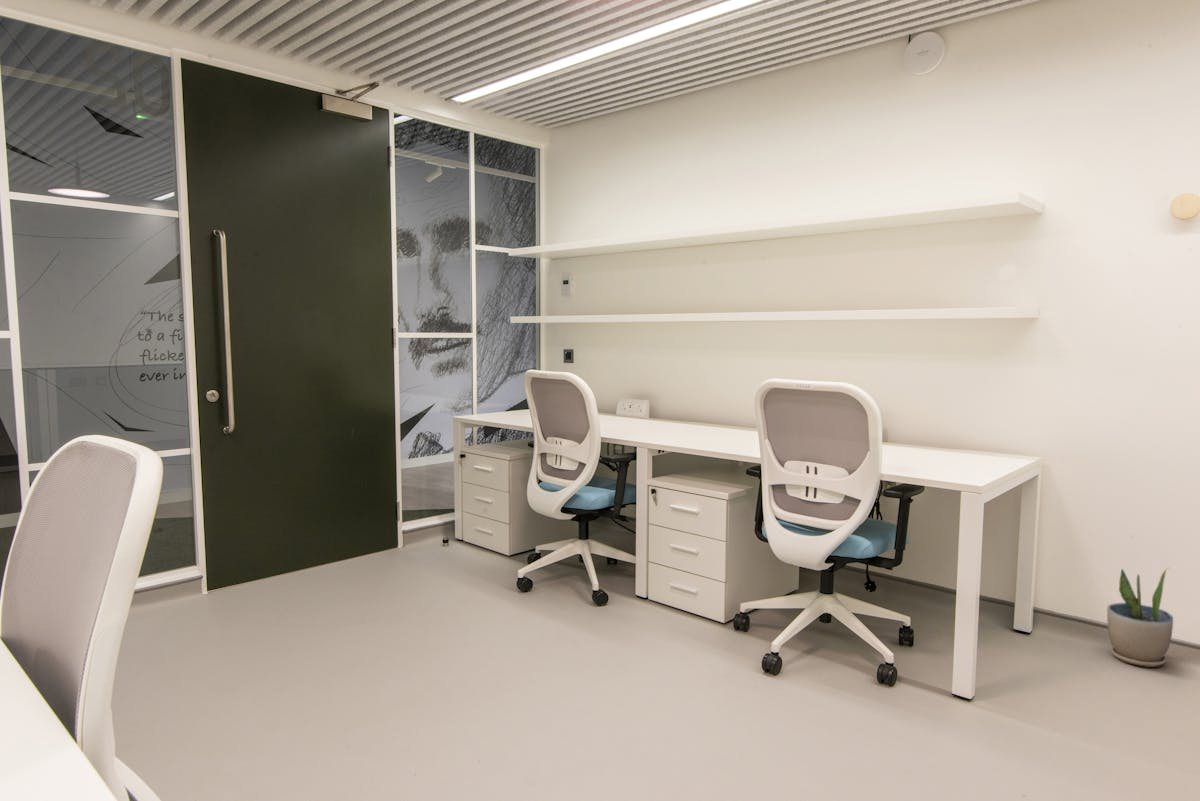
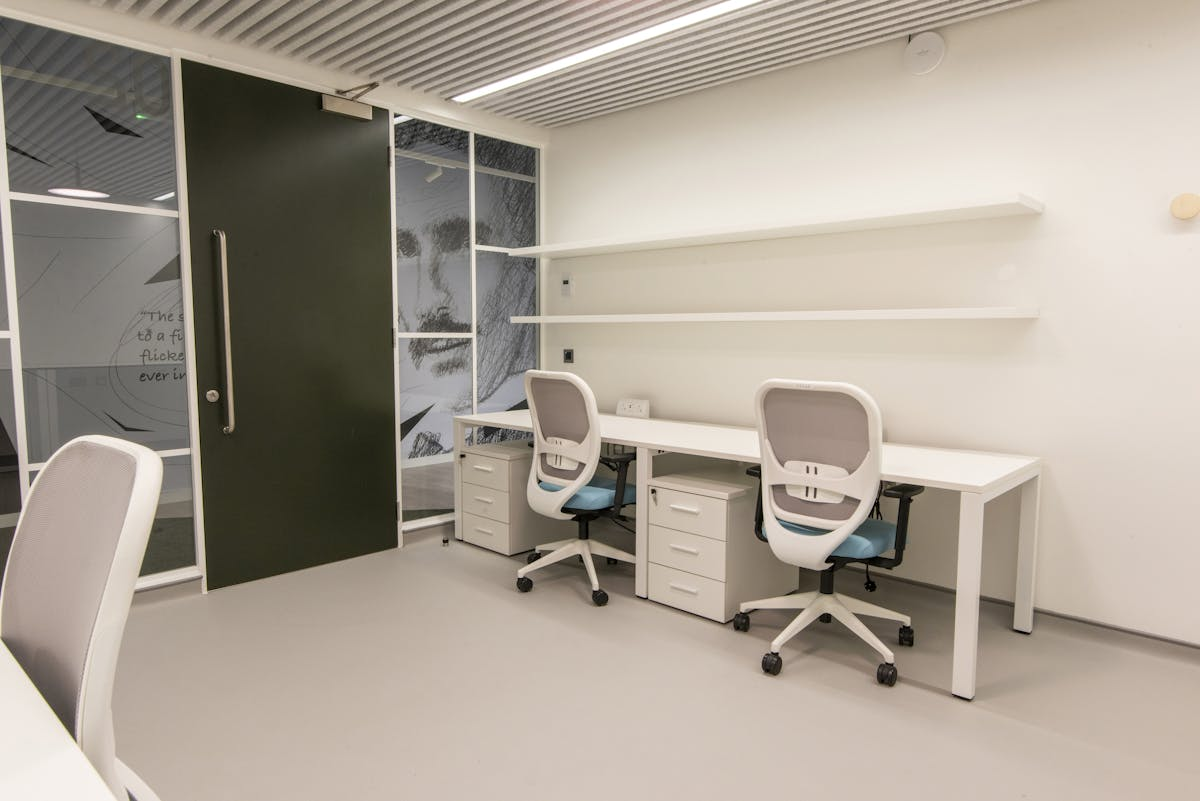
- potted plant (1139, 609)
